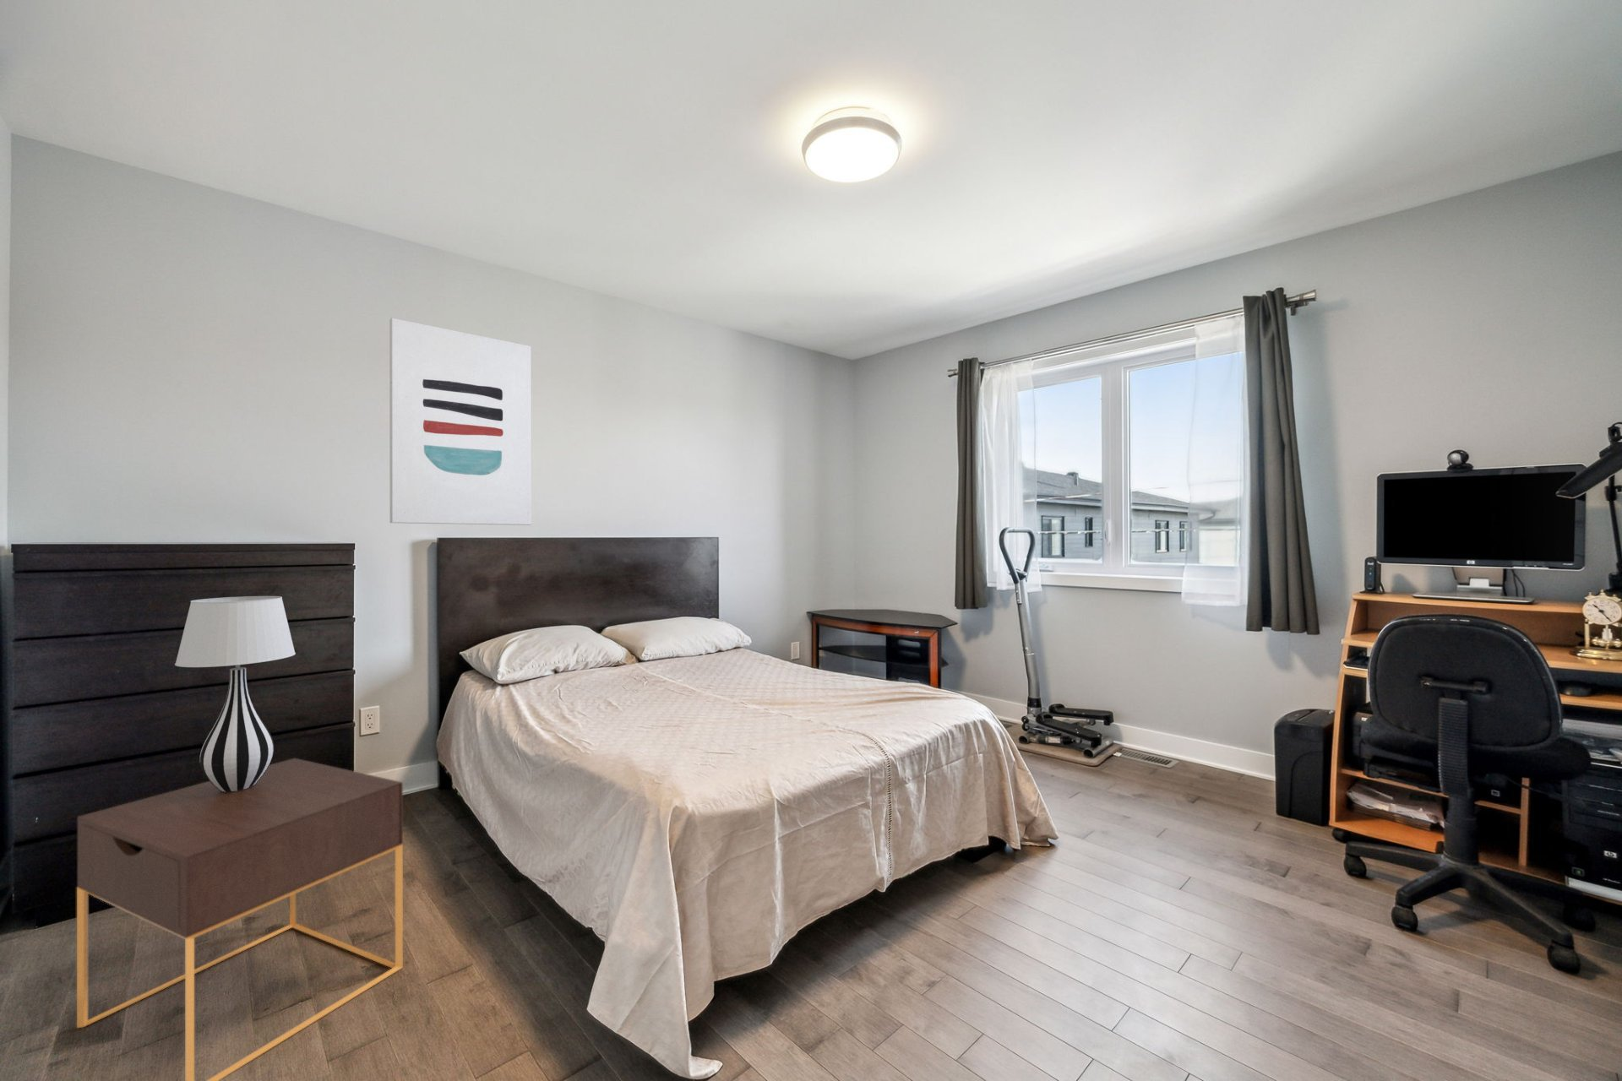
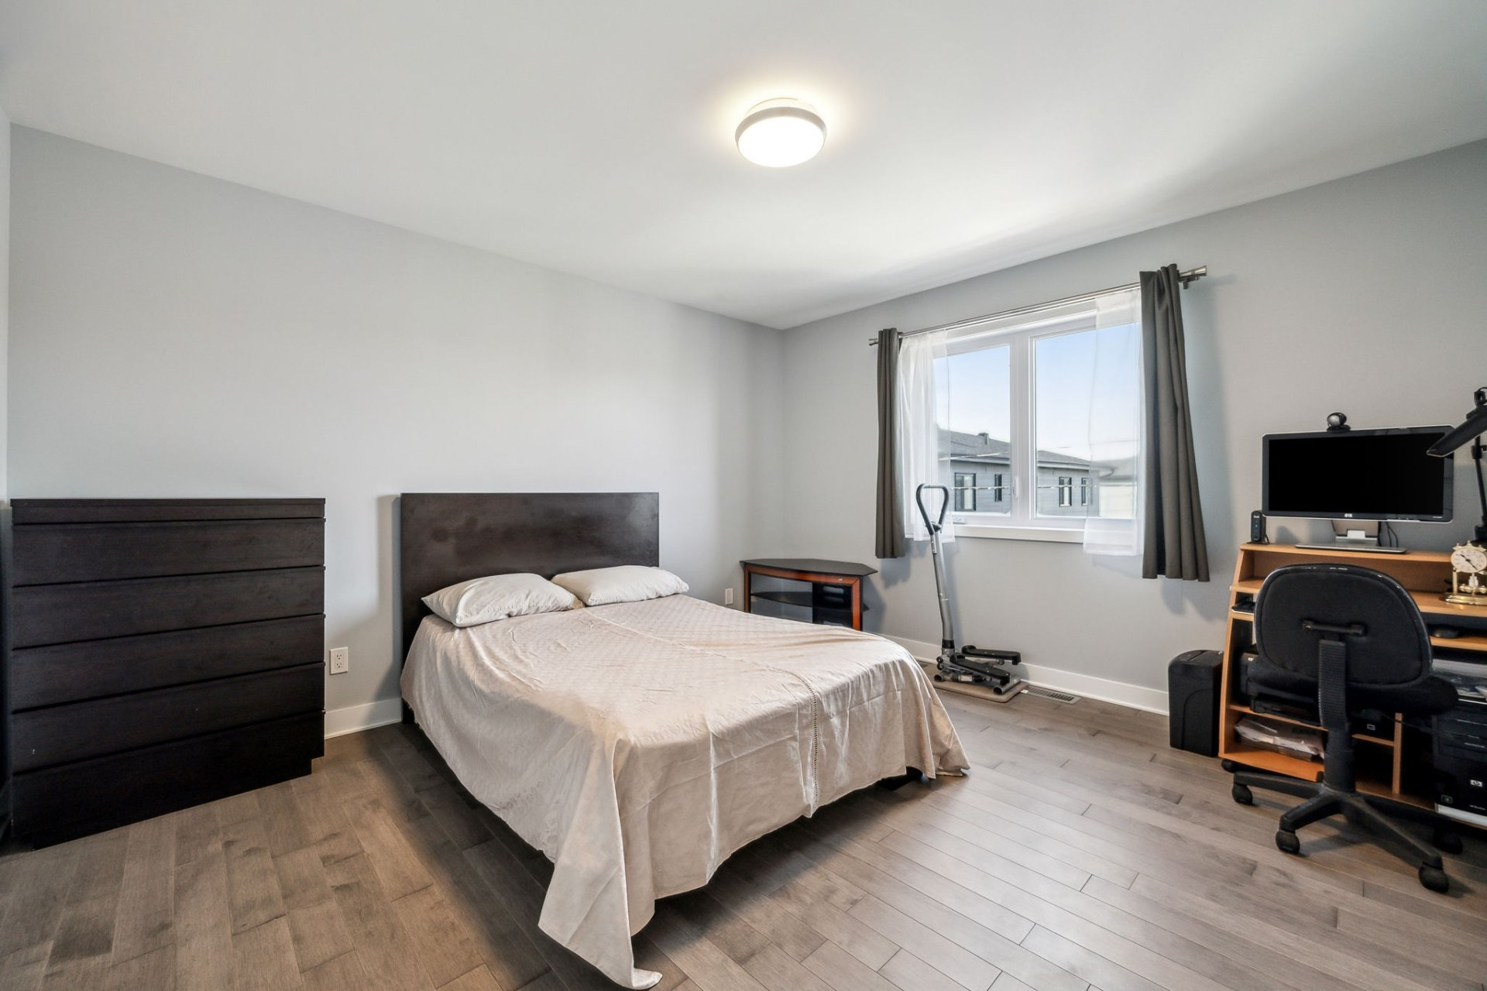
- wall art (465, 428)
- nightstand (250, 896)
- table lamp (238, 691)
